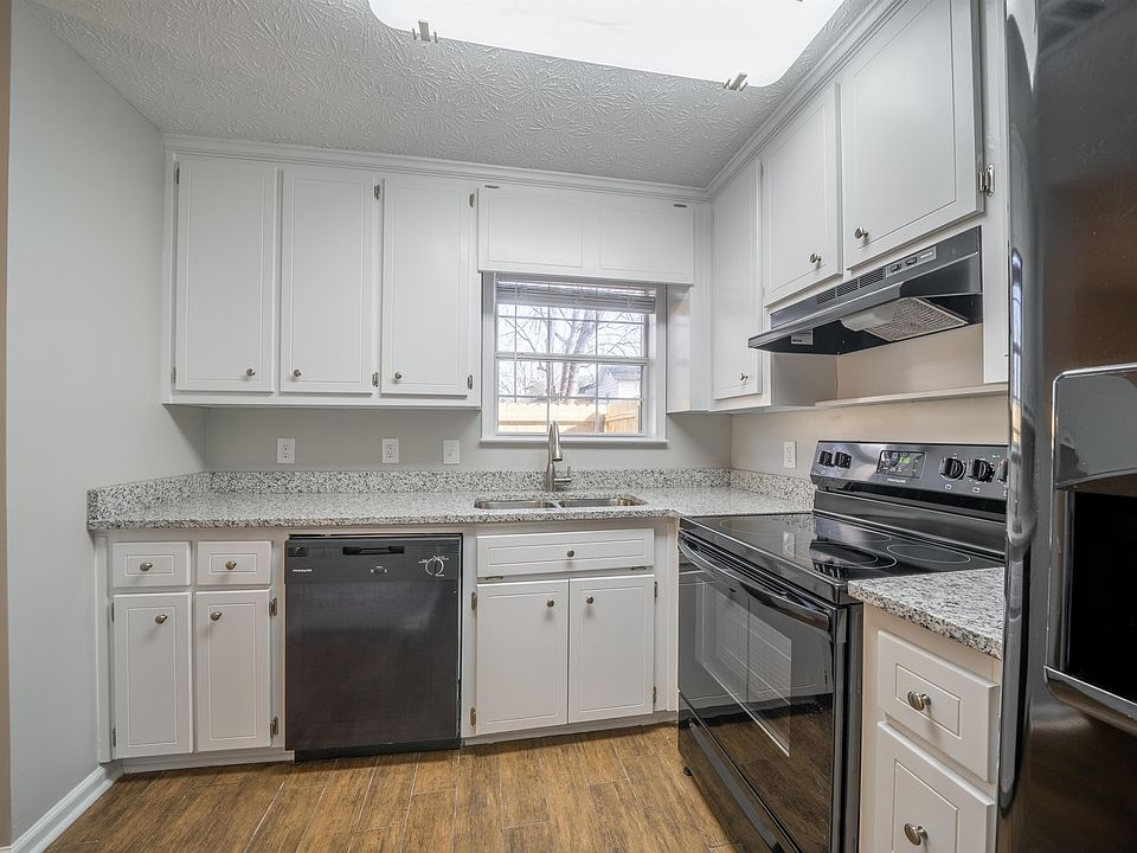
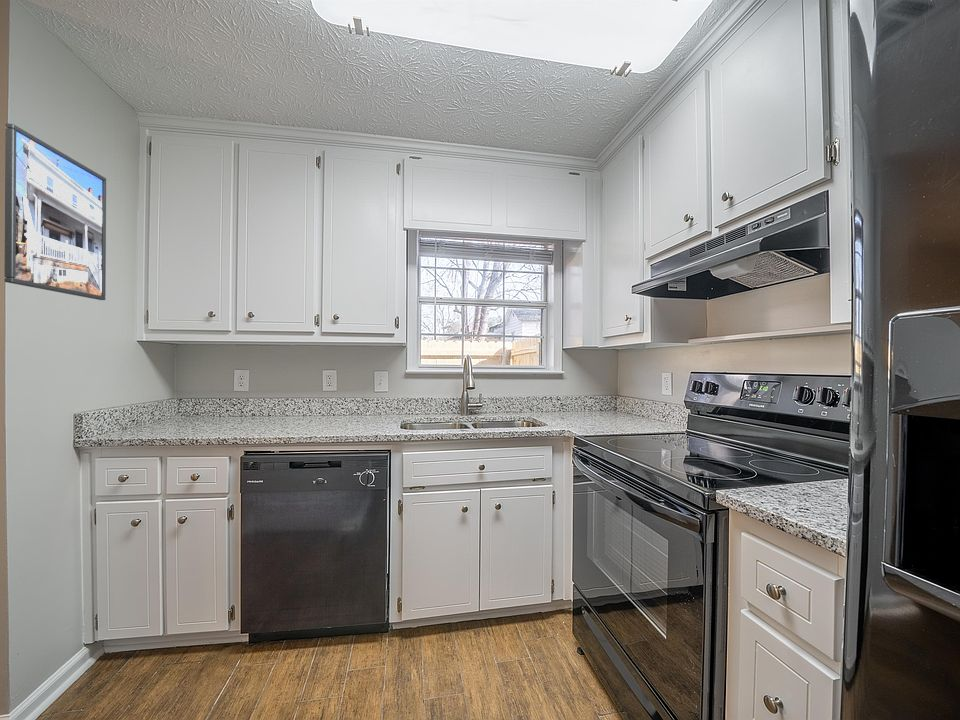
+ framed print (62, 223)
